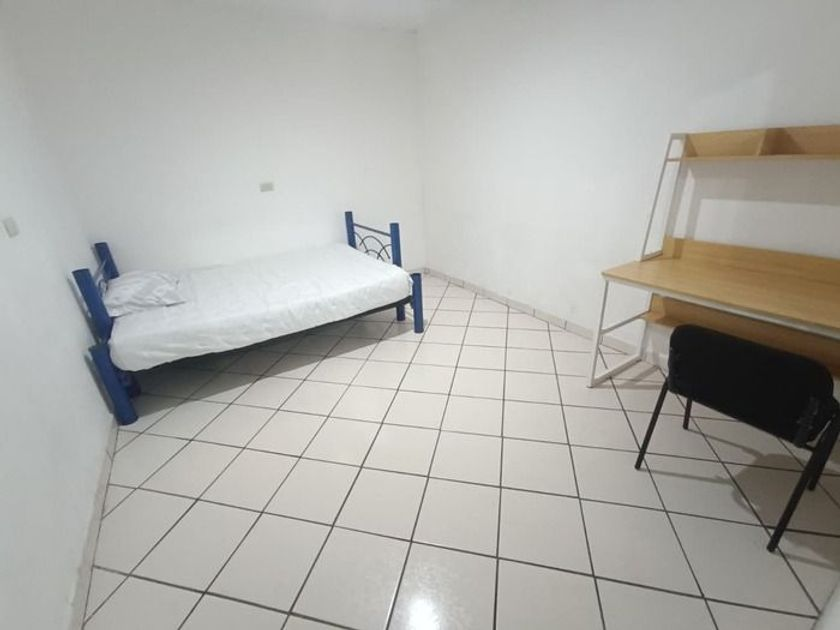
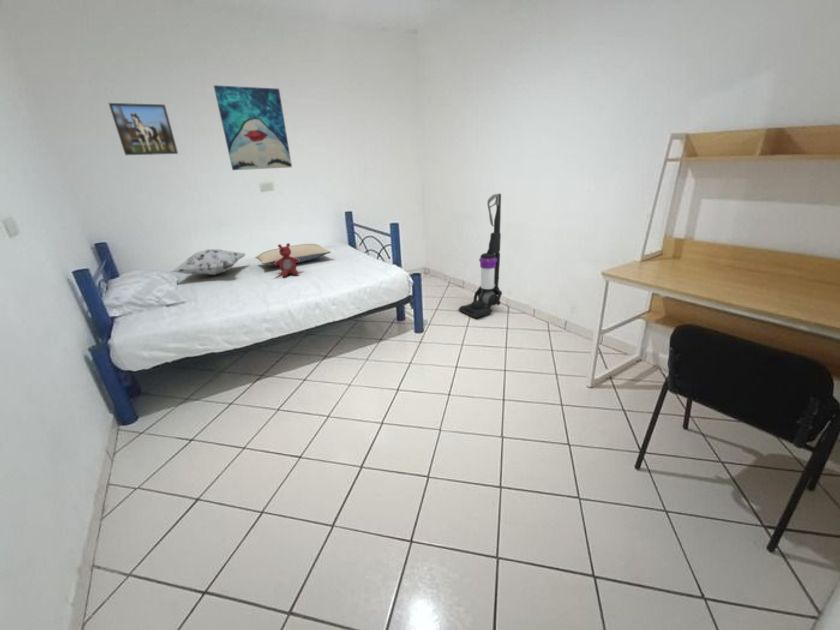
+ decorative pillow (211, 262)
+ vacuum cleaner (485, 255)
+ pillow (293, 254)
+ stuffed bear (286, 259)
+ wall art (255, 129)
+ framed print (145, 129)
